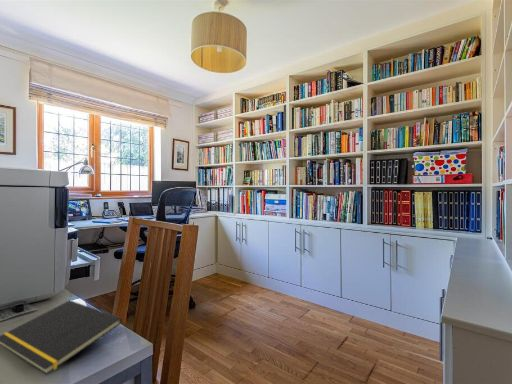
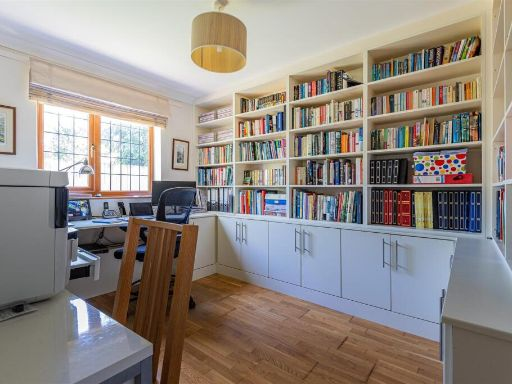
- notepad (60, 330)
